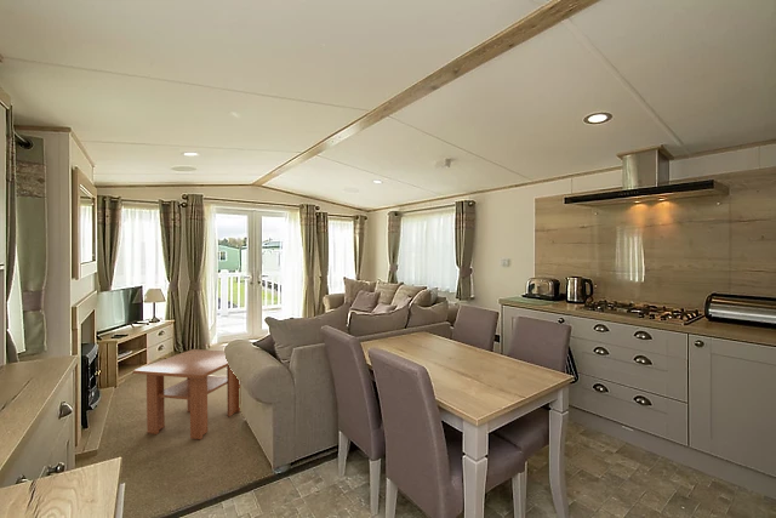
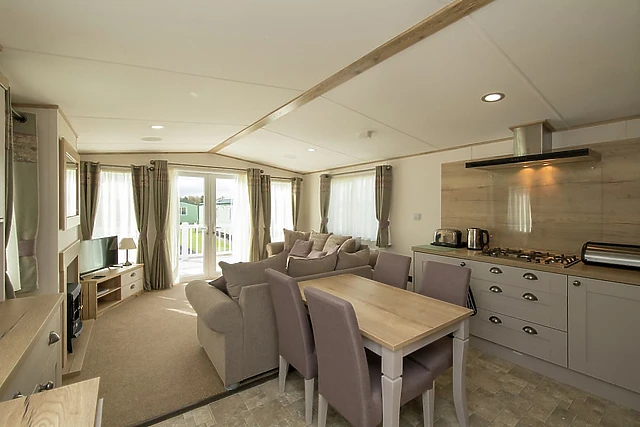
- coffee table (196, 391)
